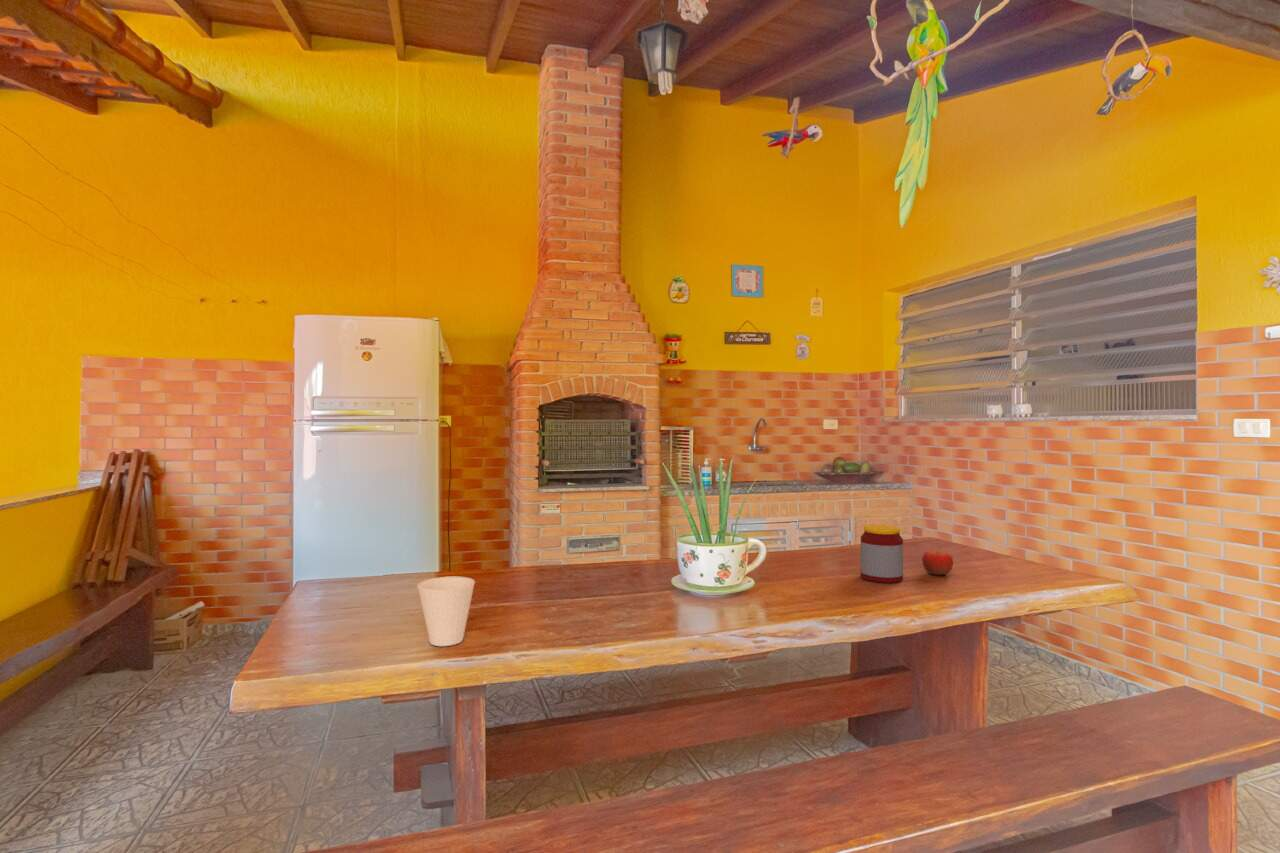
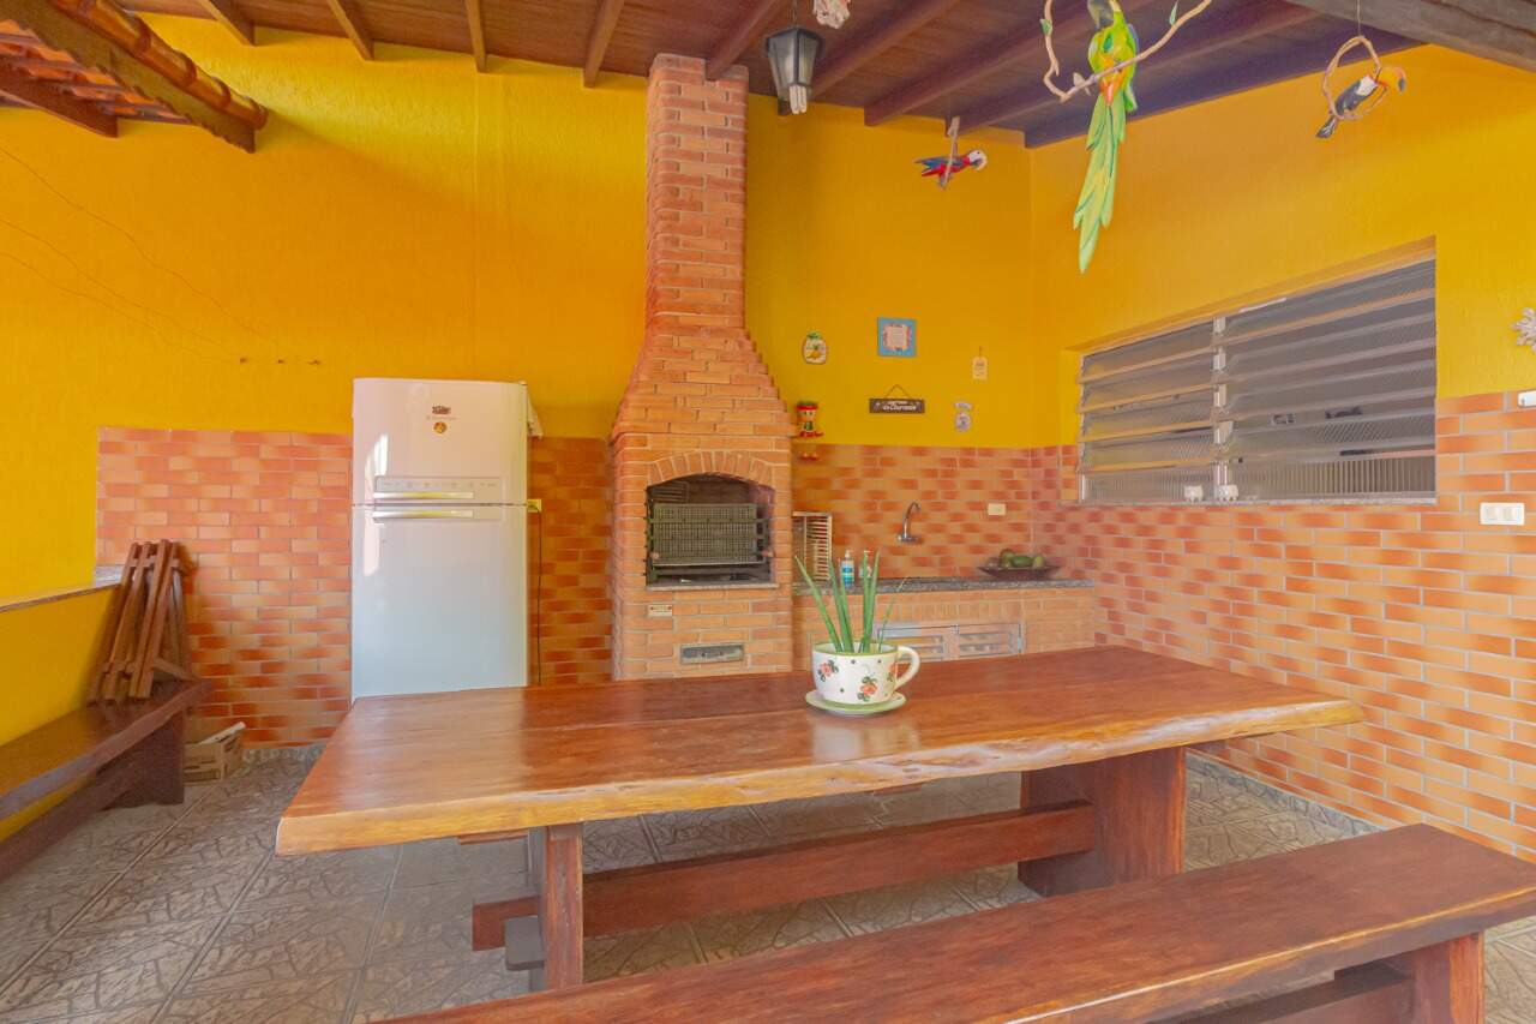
- cup (446, 611)
- jar (881, 552)
- fruit (937, 560)
